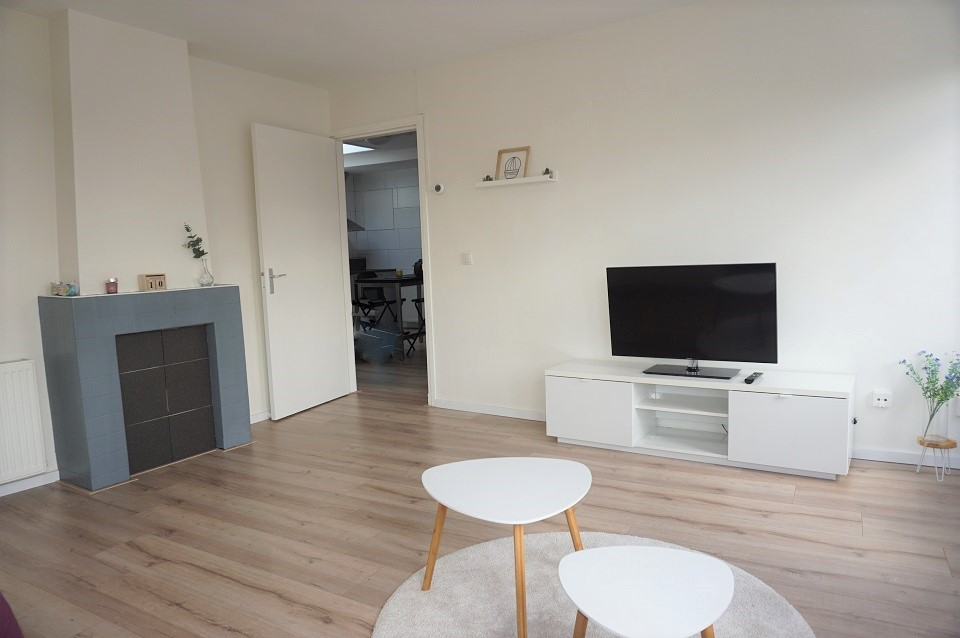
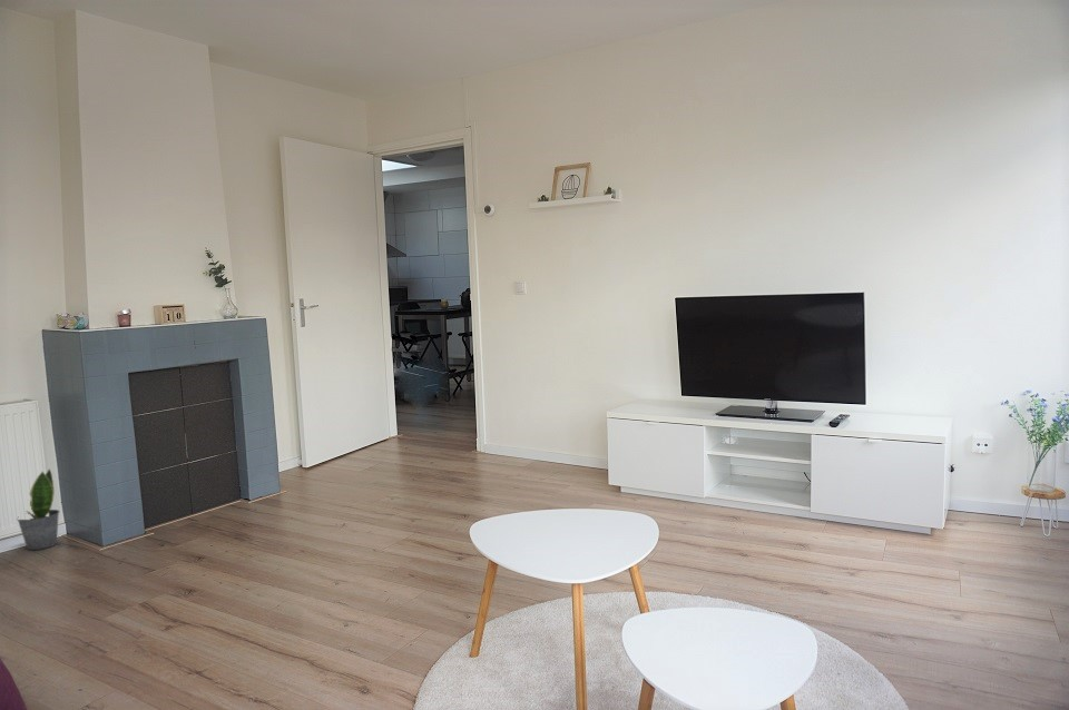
+ potted plant (37, 507)
